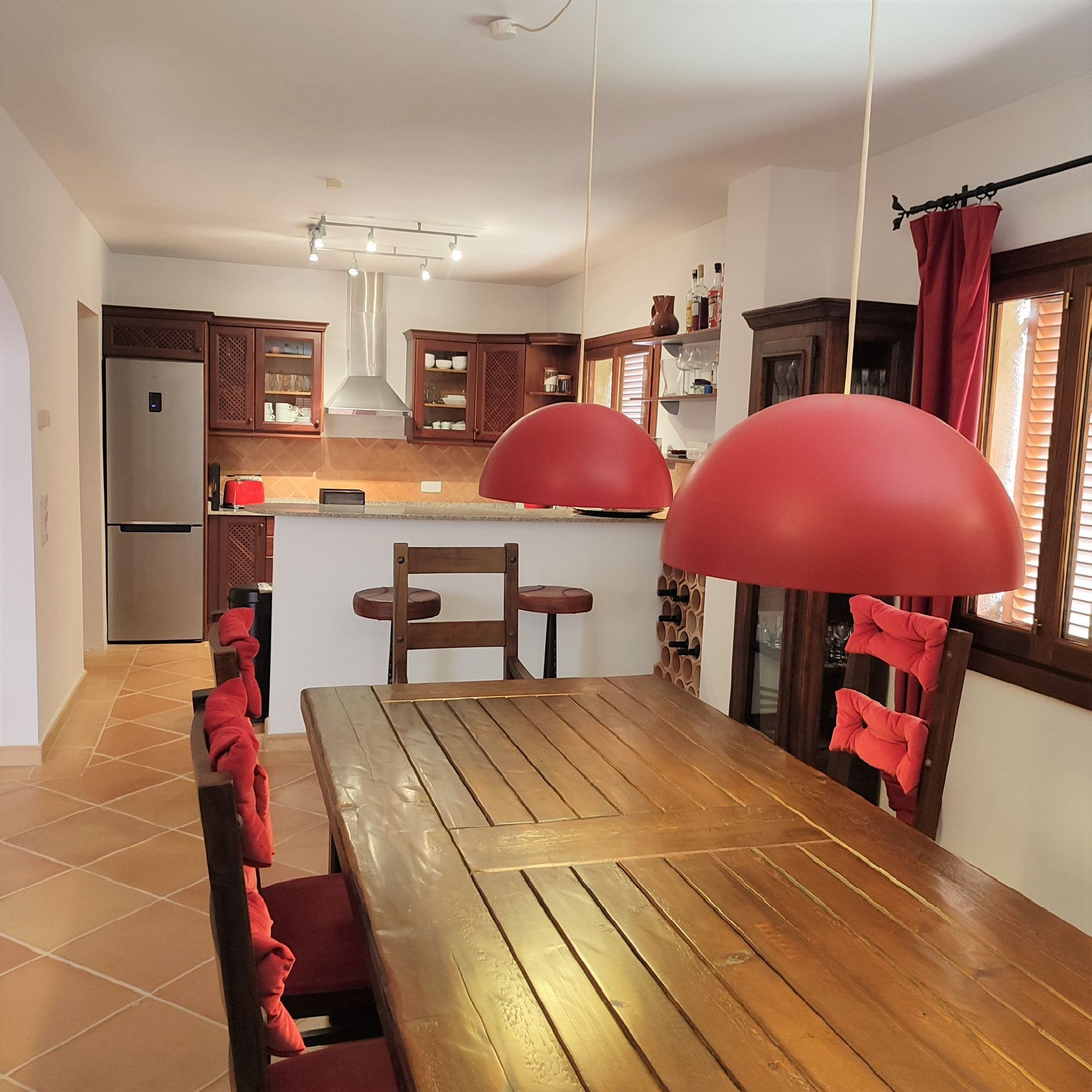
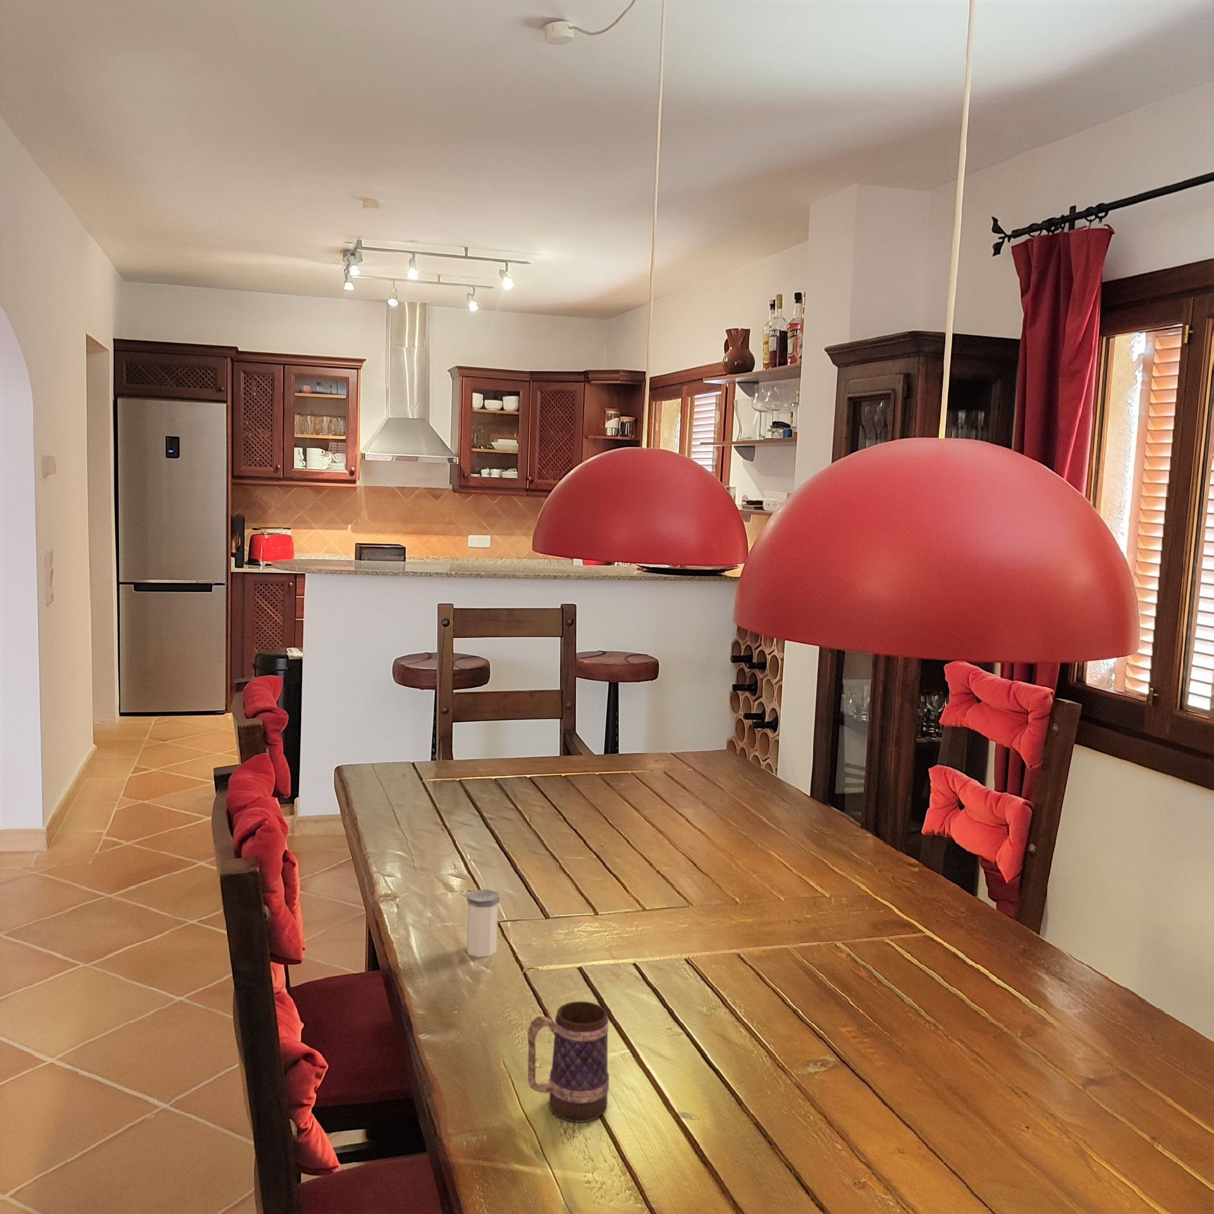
+ salt shaker (481, 923)
+ mug (567, 1061)
